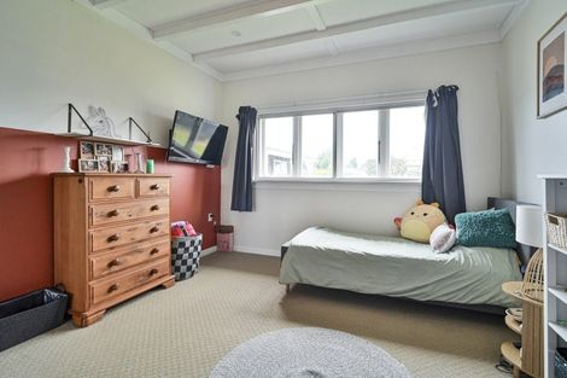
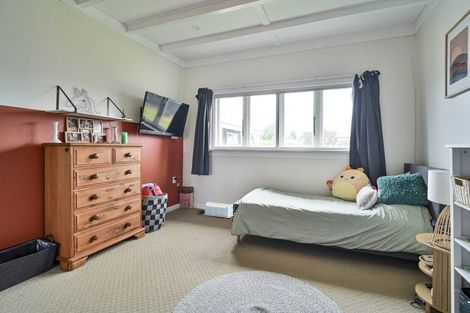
+ storage bin (217, 208)
